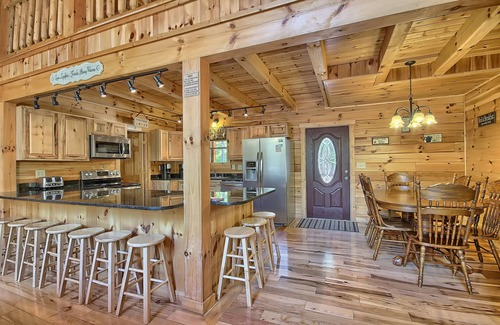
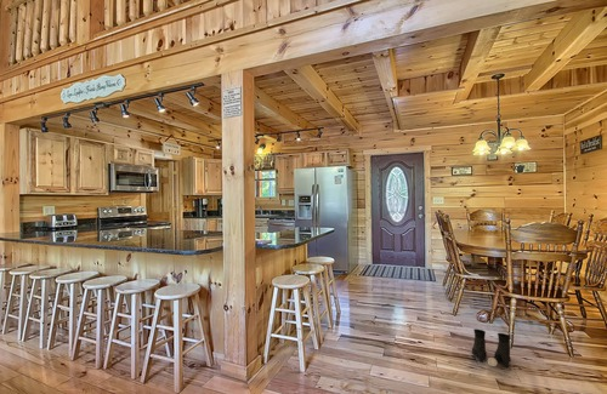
+ boots (484, 343)
